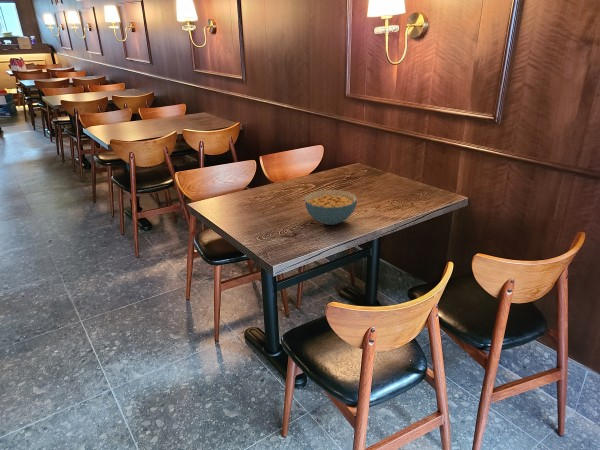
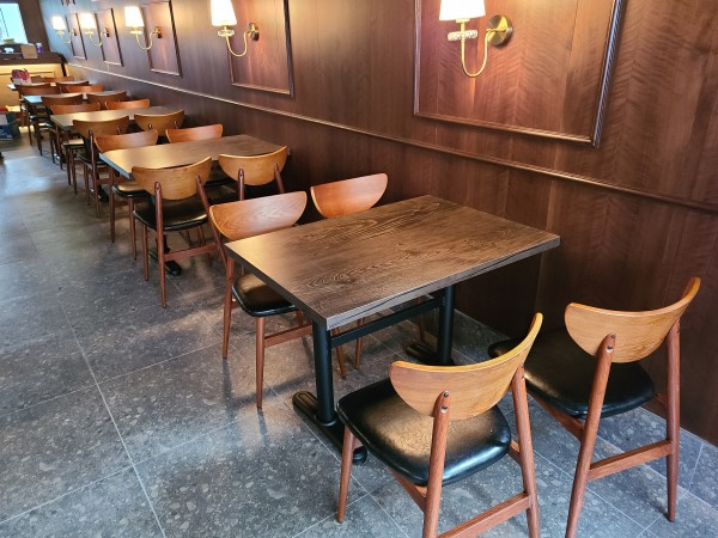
- cereal bowl (330, 210)
